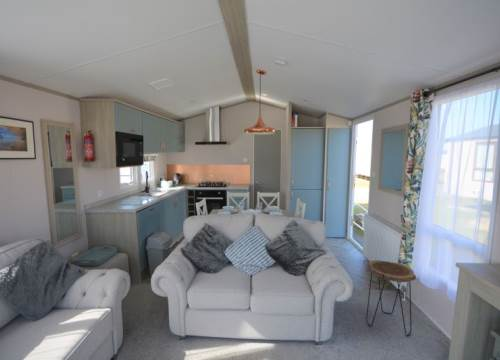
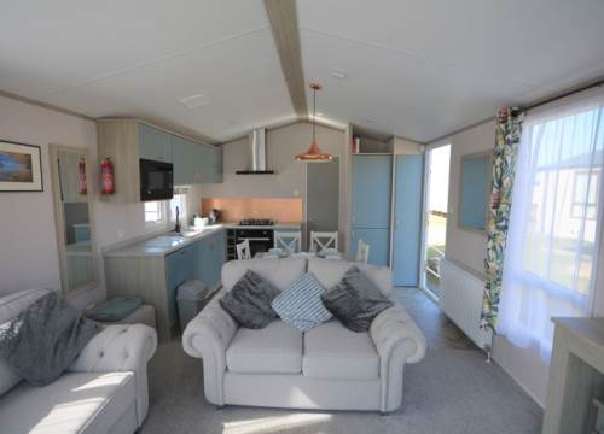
- side table (395, 299)
